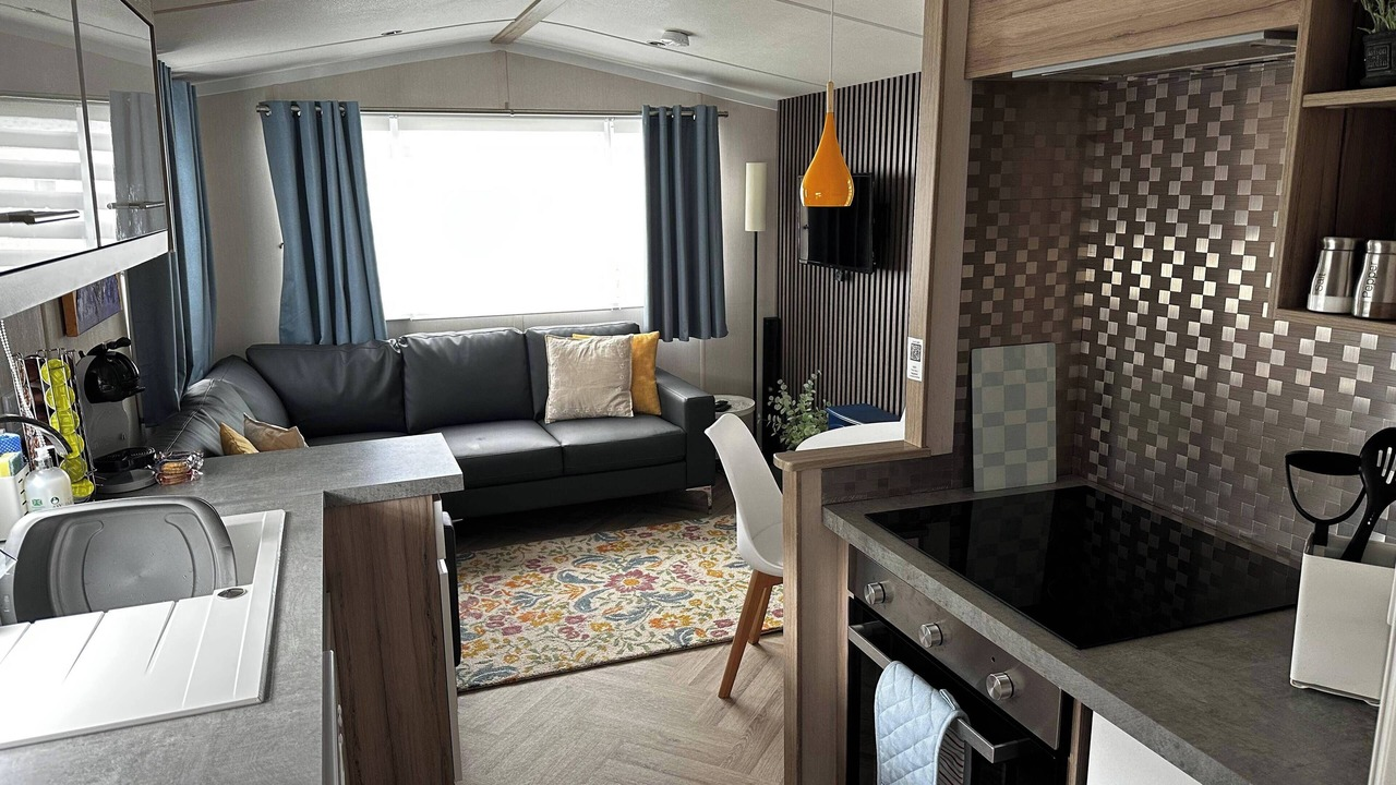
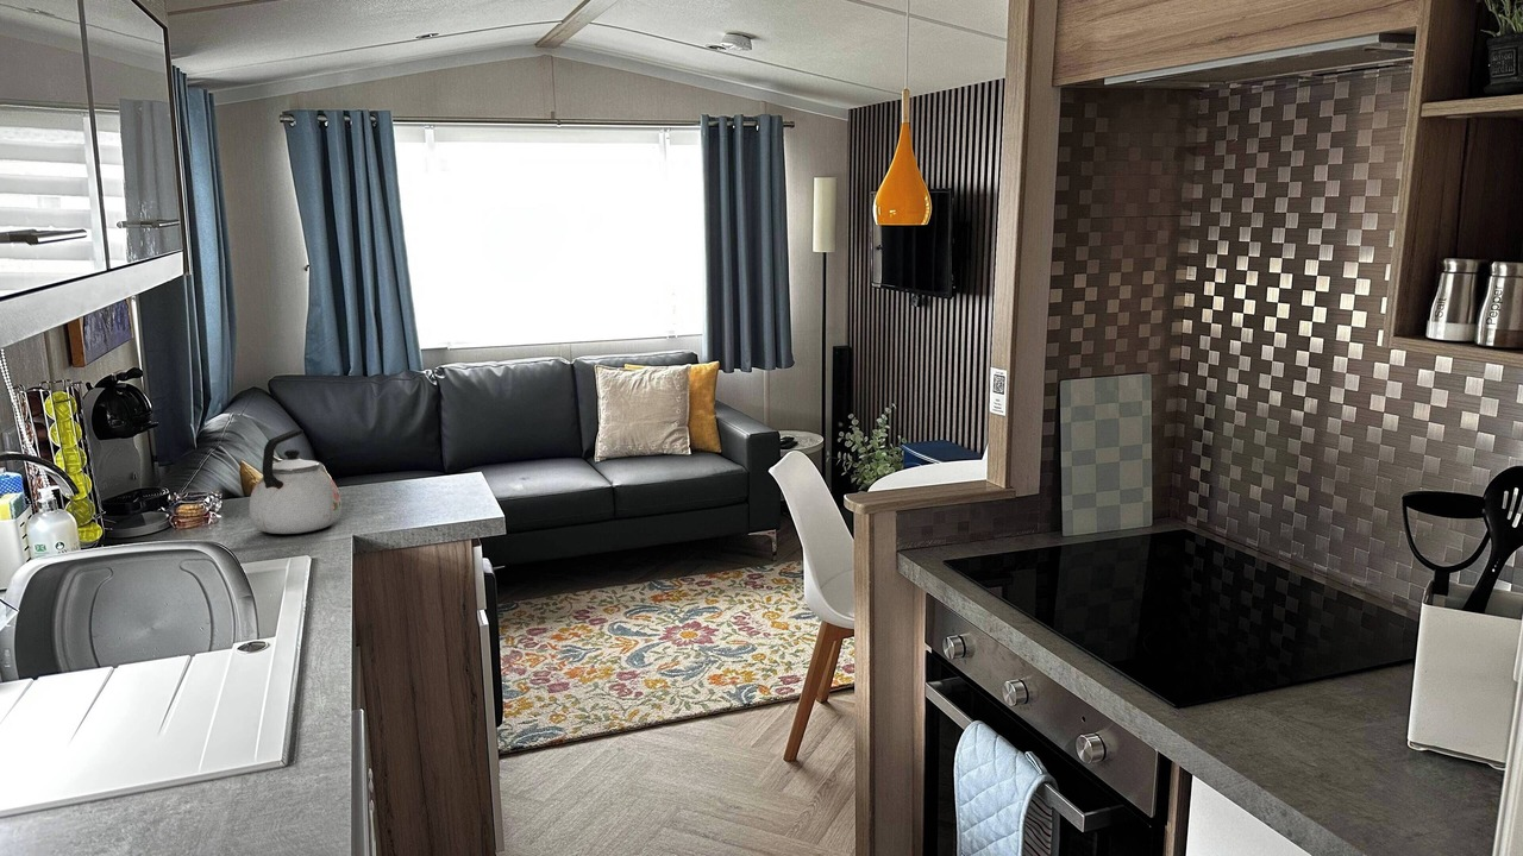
+ kettle (294, 479)
